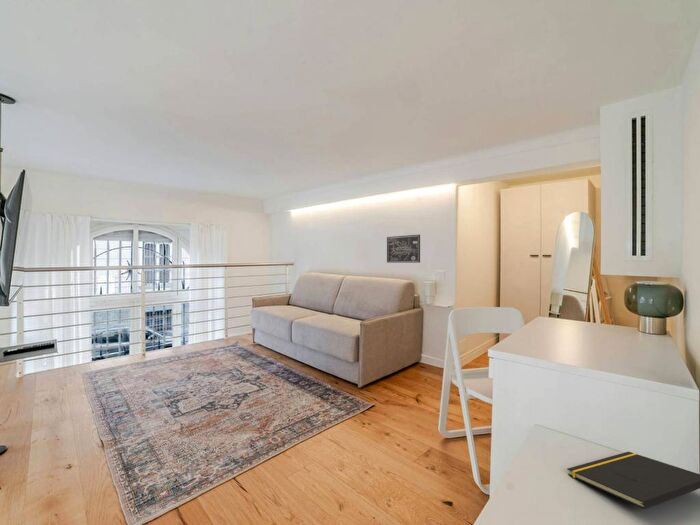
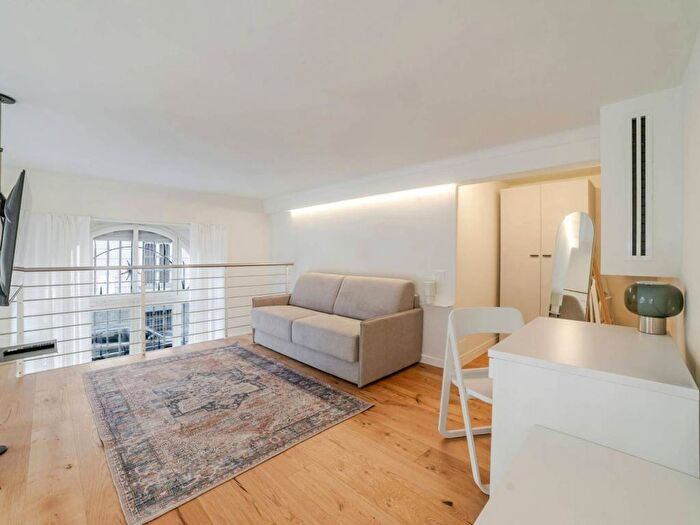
- wall art (402, 249)
- notepad (635, 476)
